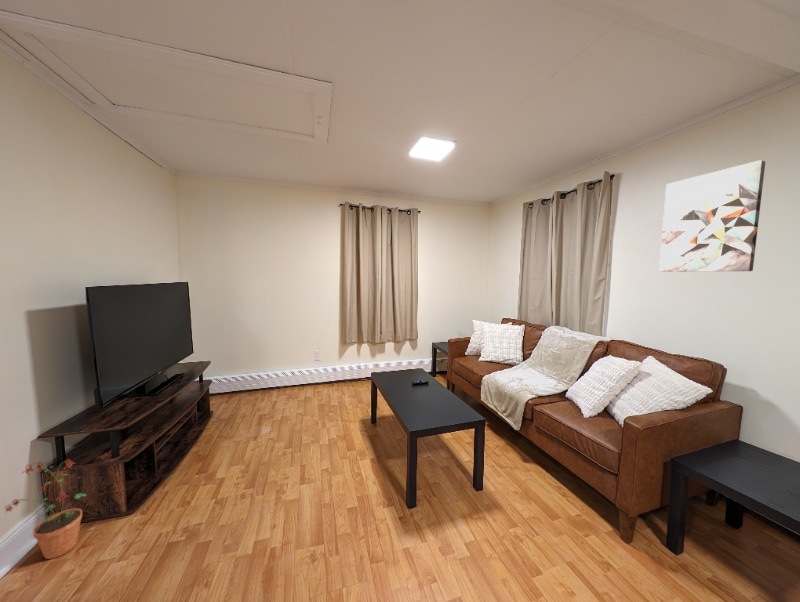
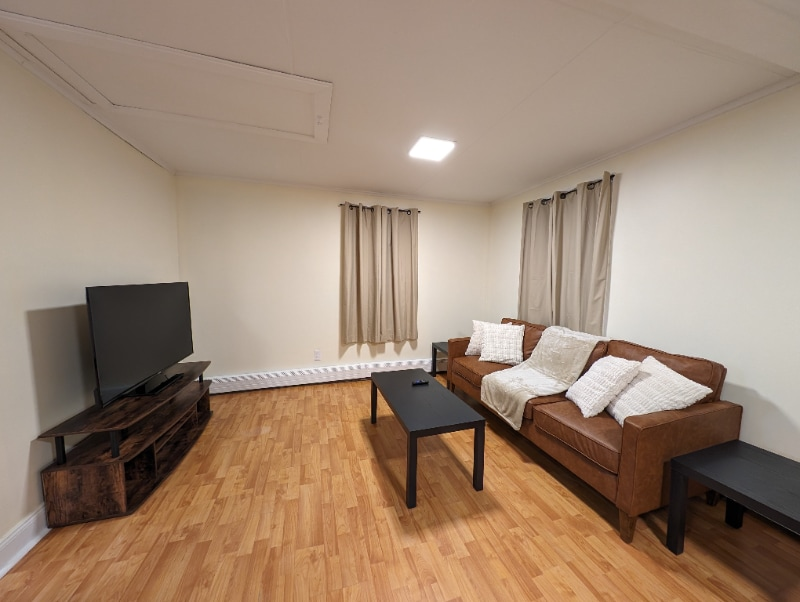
- potted plant (52, 508)
- wall art (705, 223)
